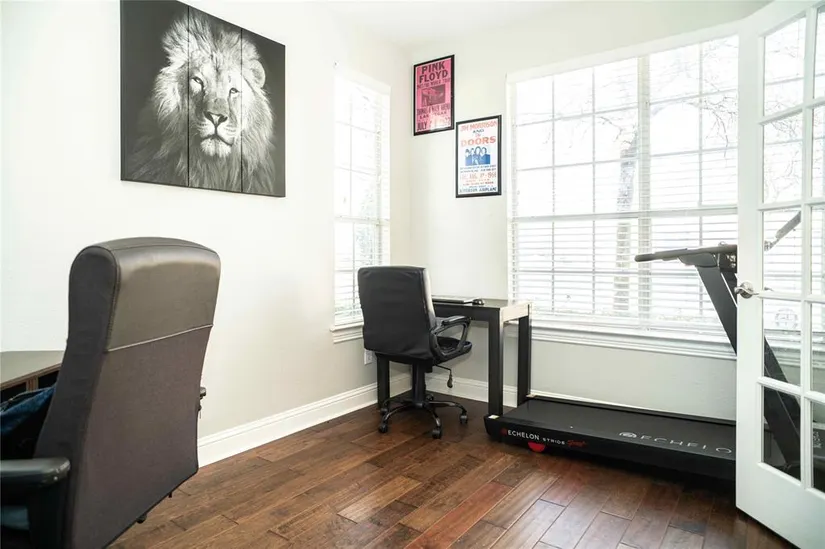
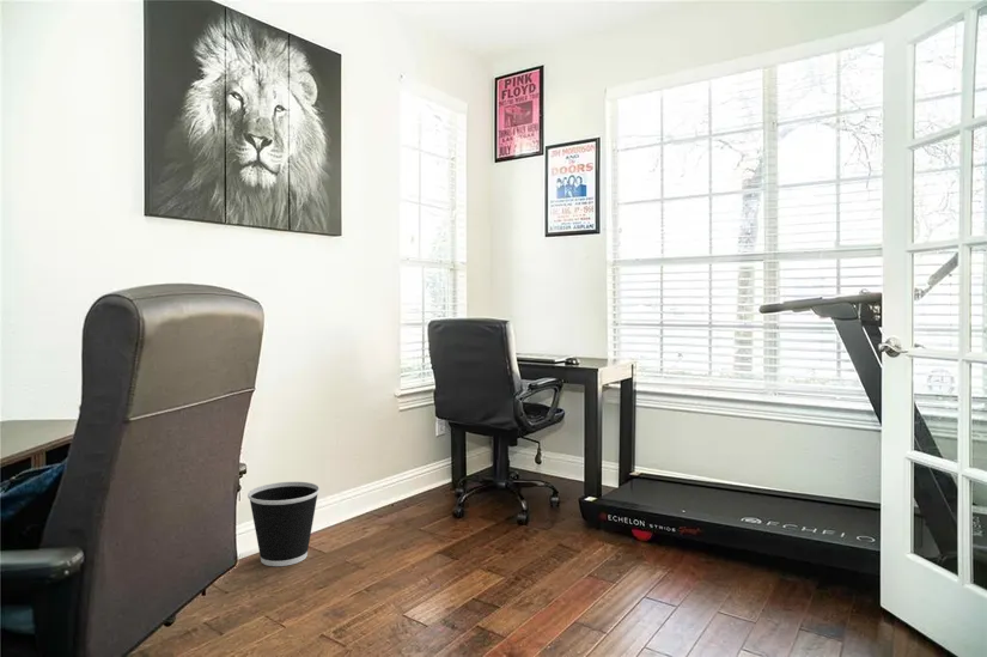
+ wastebasket (284, 523)
